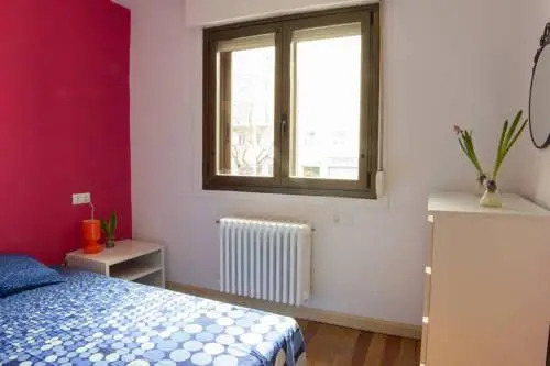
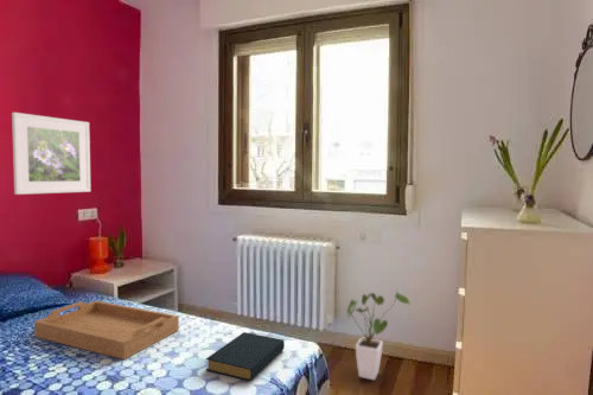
+ hardback book (247, 353)
+ house plant (376, 333)
+ serving tray (108, 323)
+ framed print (55, 155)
